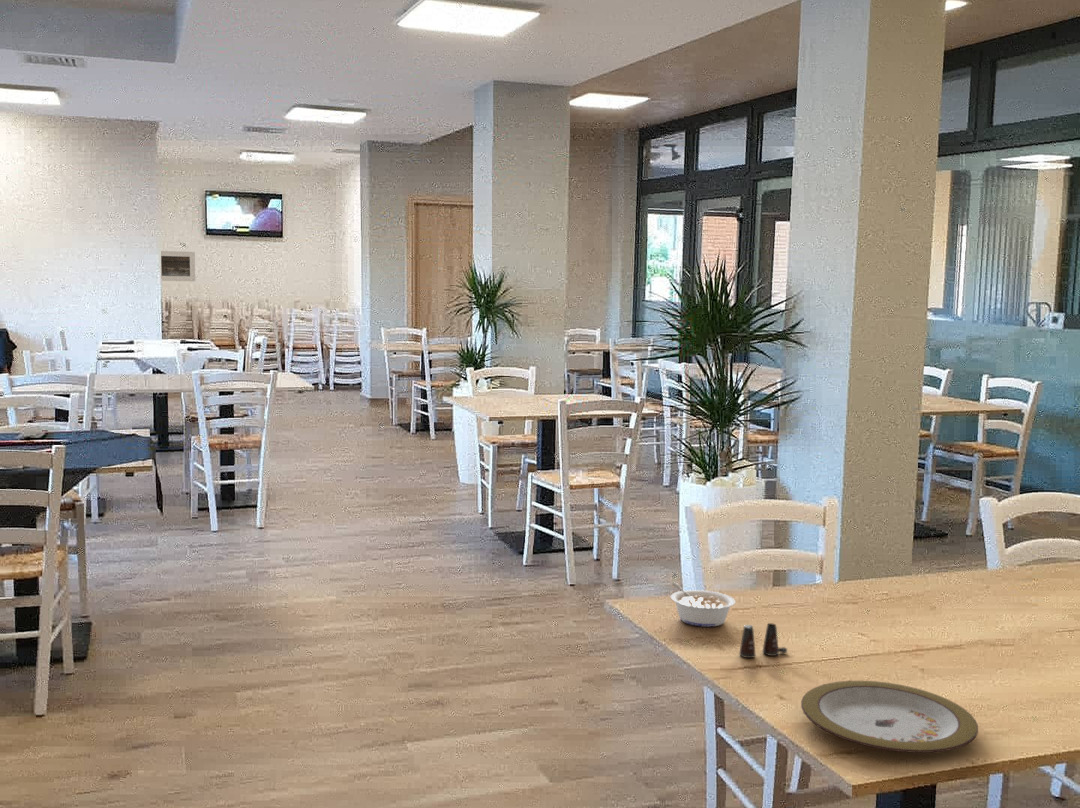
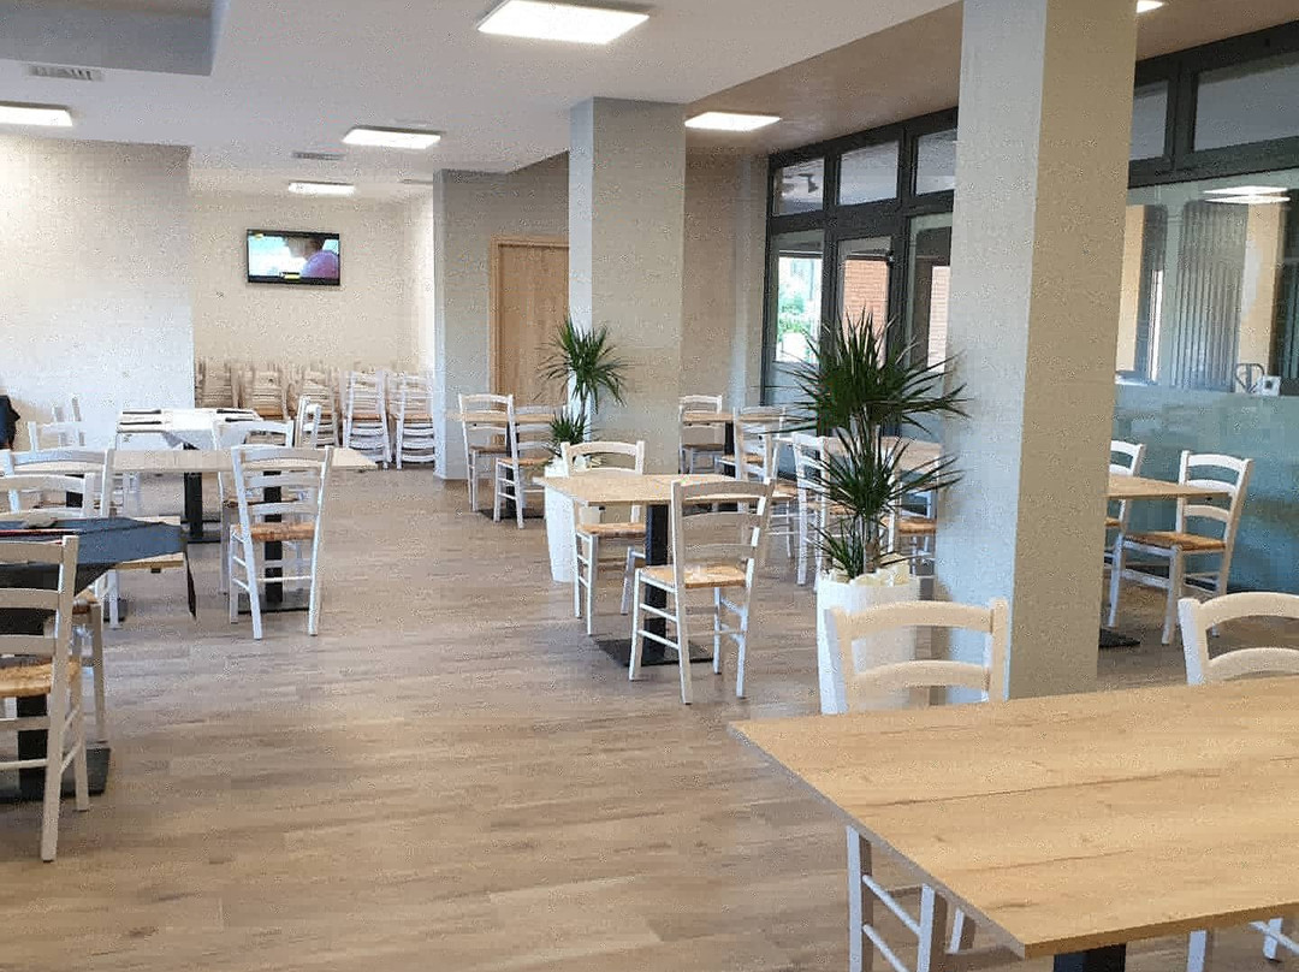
- plate (887, 719)
- legume (699, 606)
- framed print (175, 266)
- salt shaker (764, 640)
